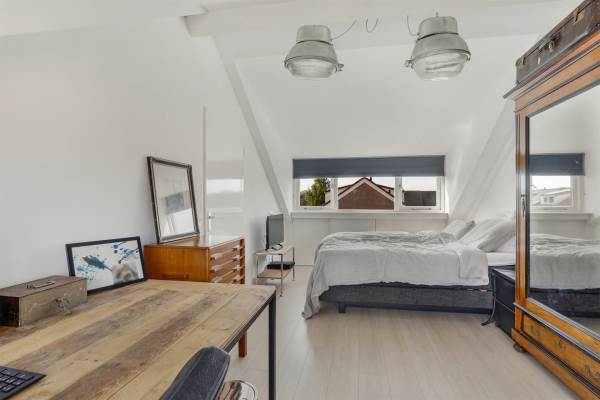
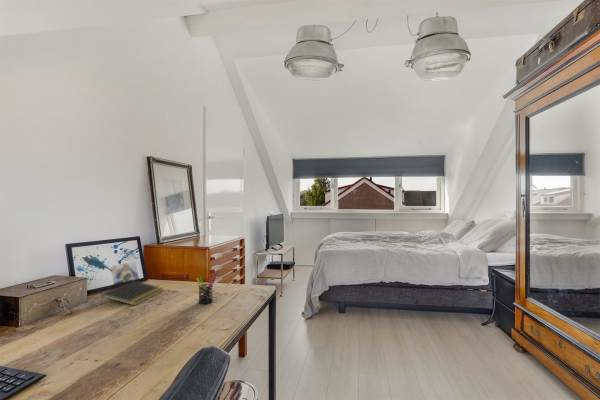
+ notepad (134, 292)
+ pen holder (205, 287)
